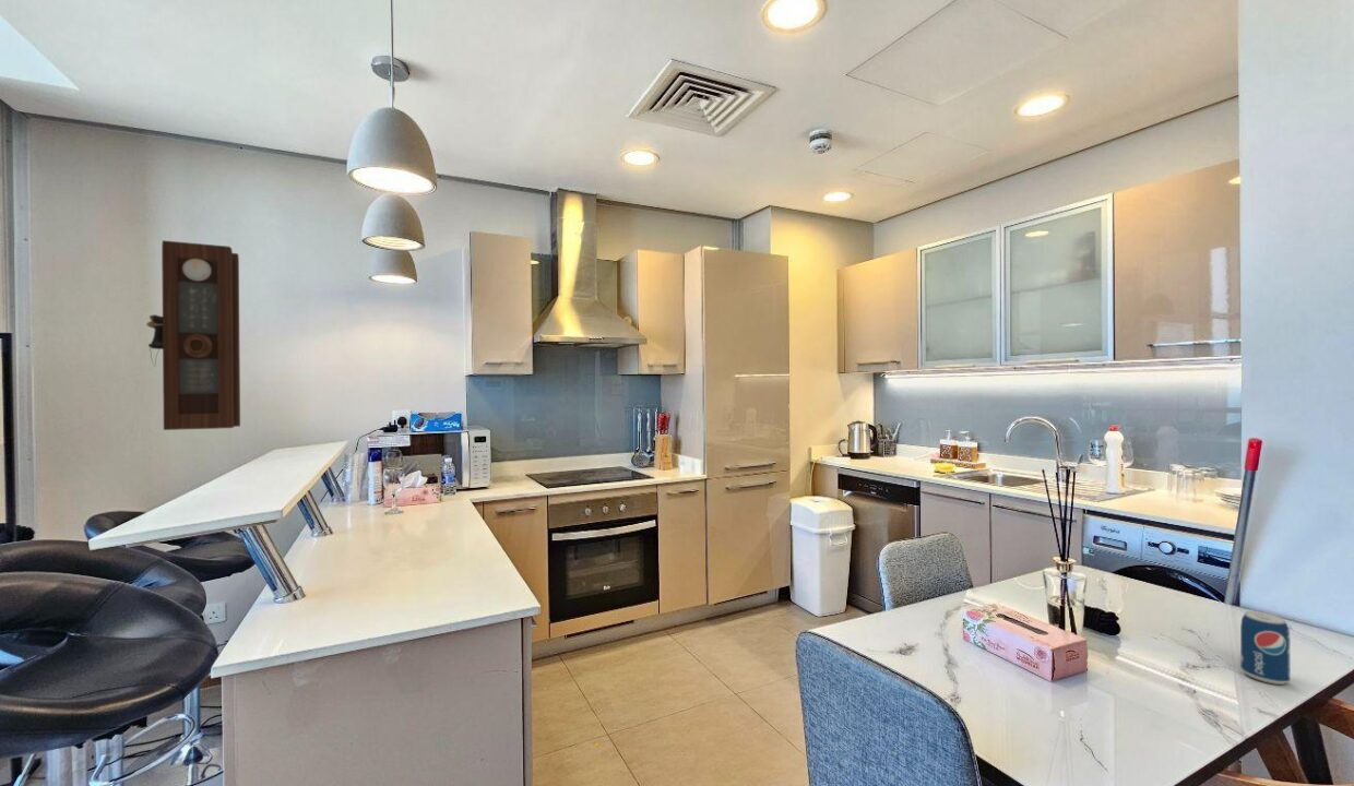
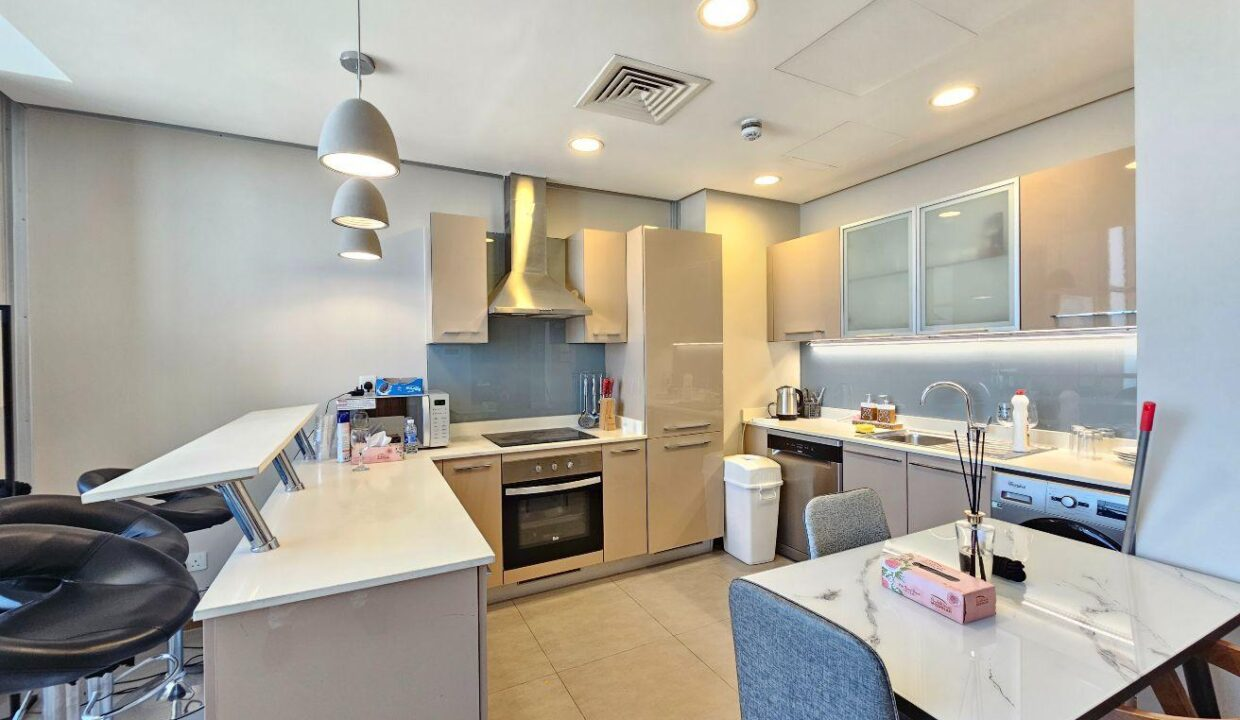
- pendulum clock (191, 337)
- beverage can (1264, 646)
